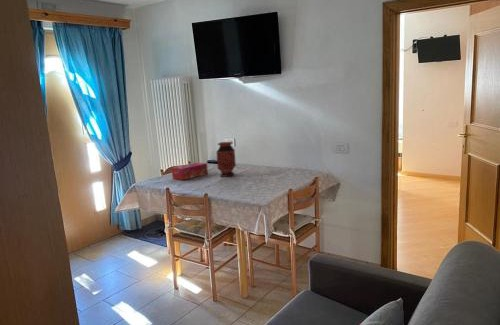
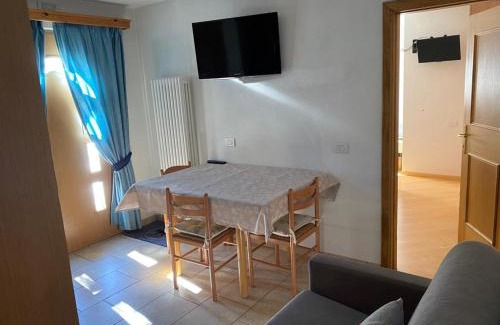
- vase (226, 159)
- tissue box (189, 170)
